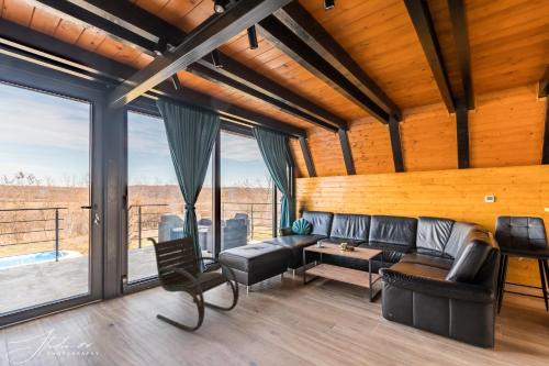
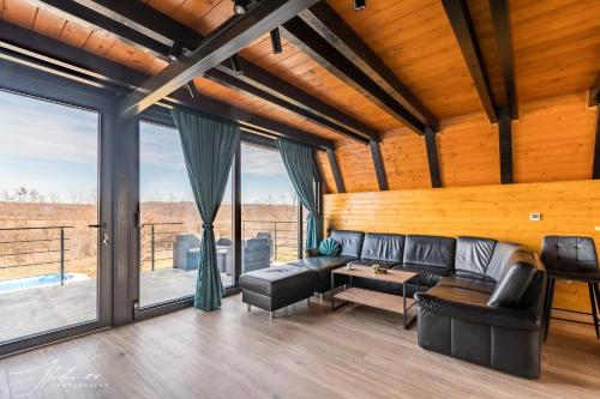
- lounge chair (192, 275)
